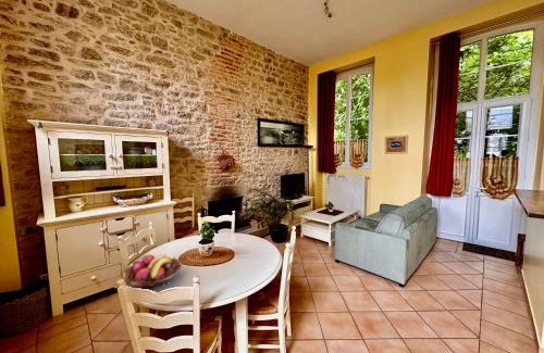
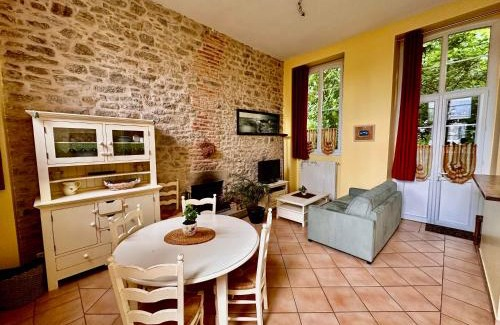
- fruit basket (152, 268)
